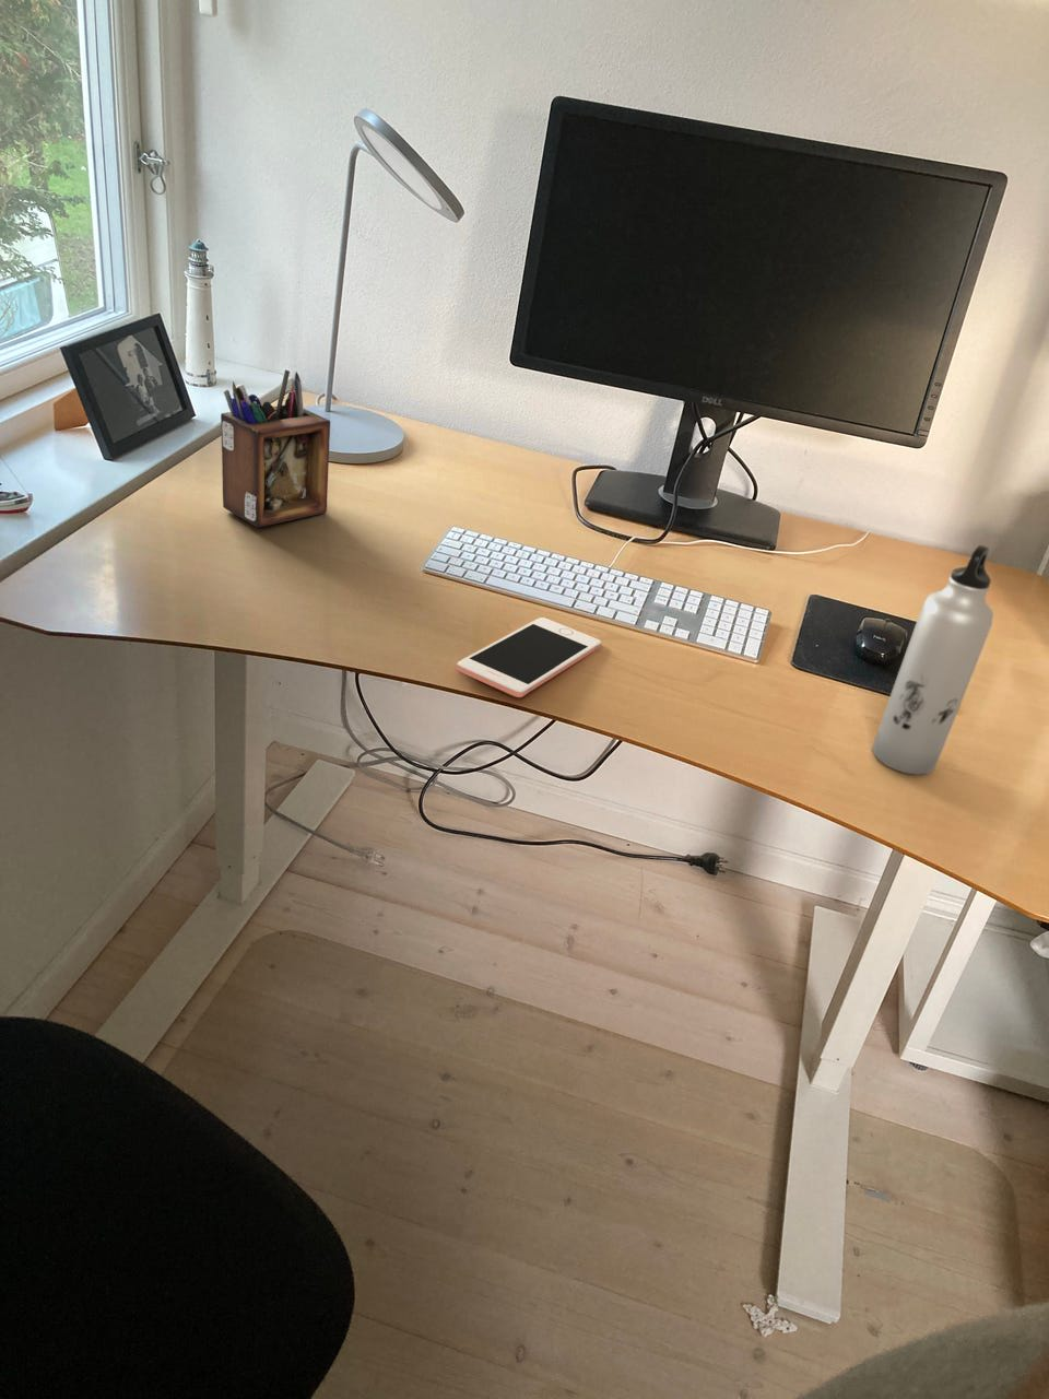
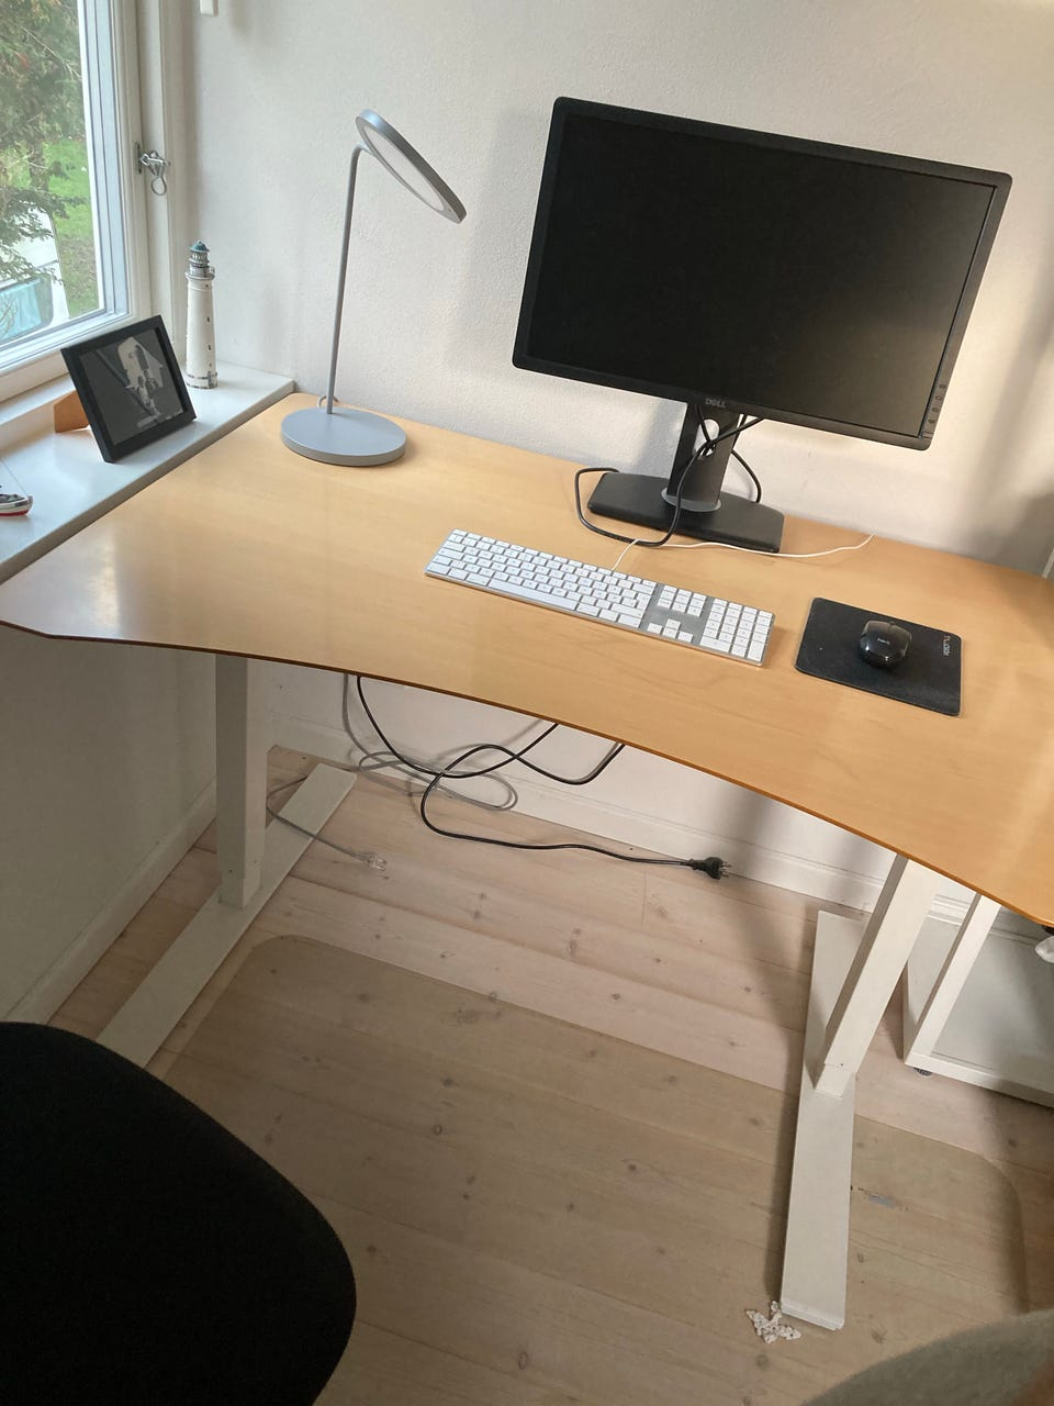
- cell phone (531, 654)
- desk organizer (275, 446)
- water bottle (940, 659)
